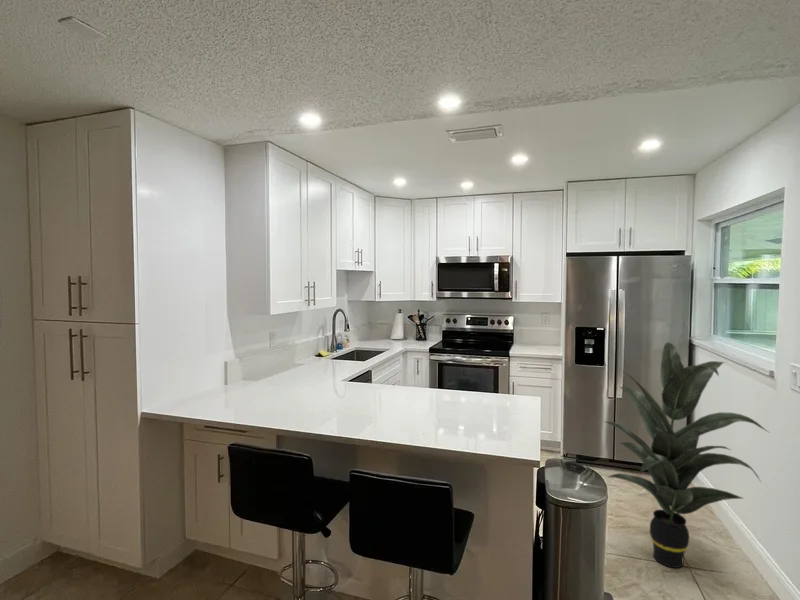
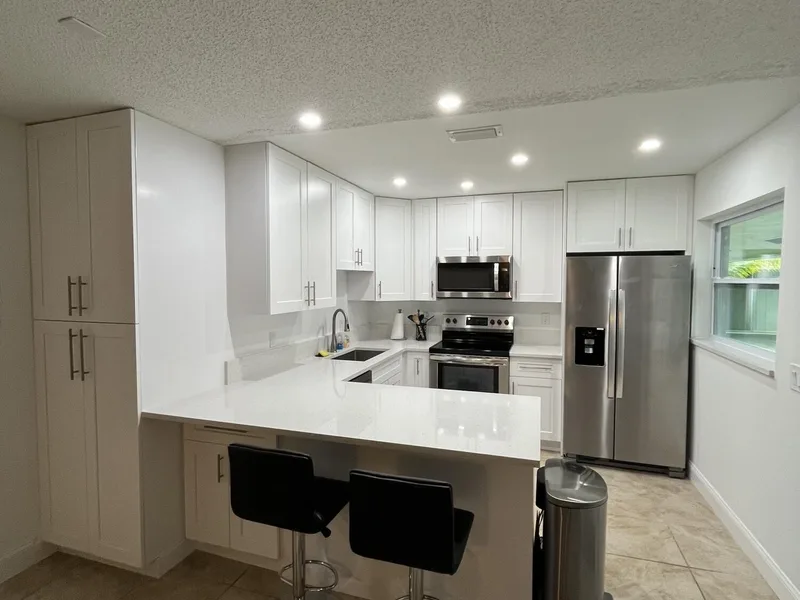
- indoor plant (675, 451)
